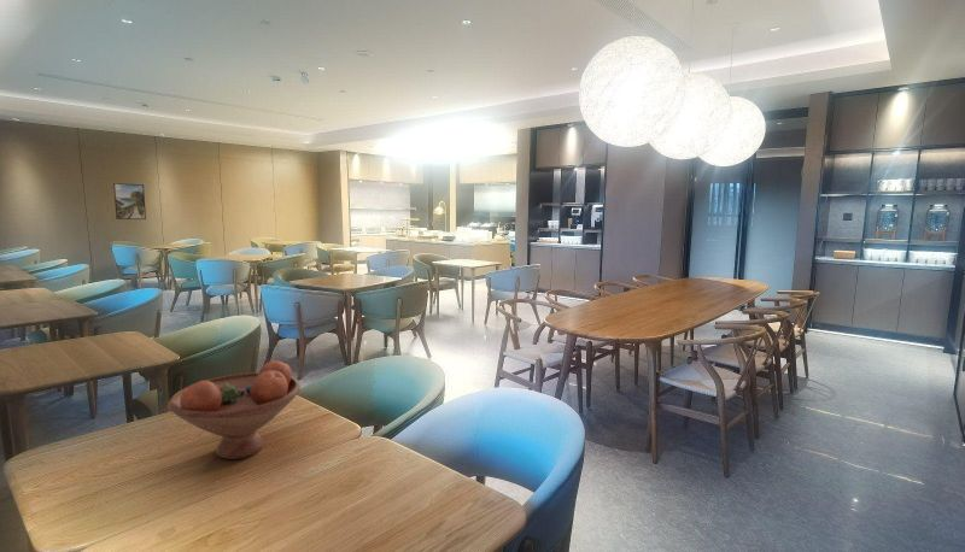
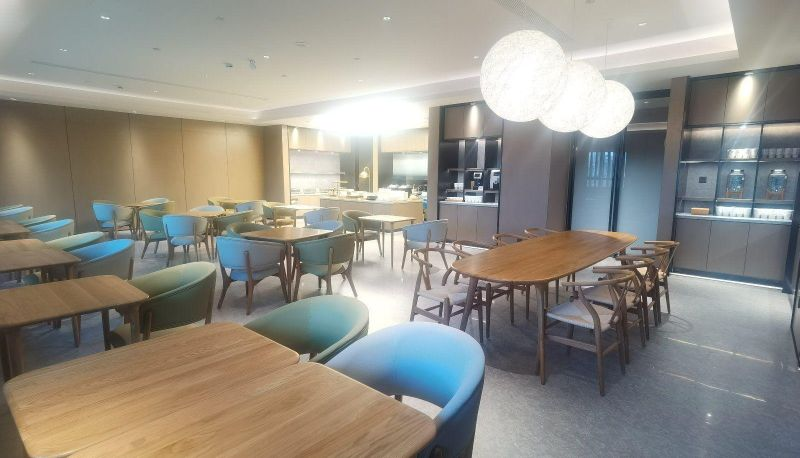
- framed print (129, 201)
- fruit bowl (238, 409)
